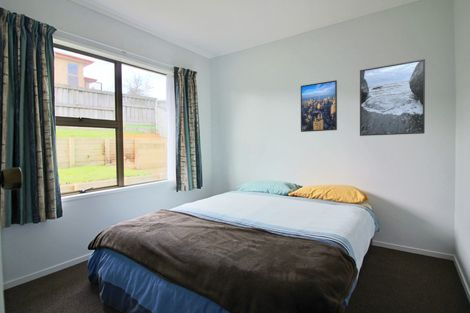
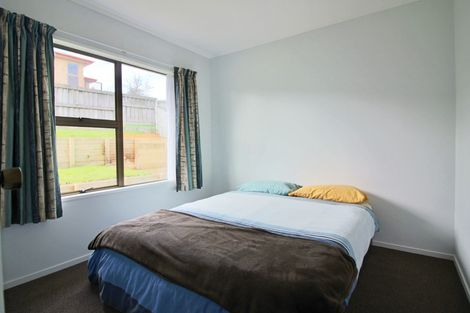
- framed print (390, 100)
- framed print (318, 107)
